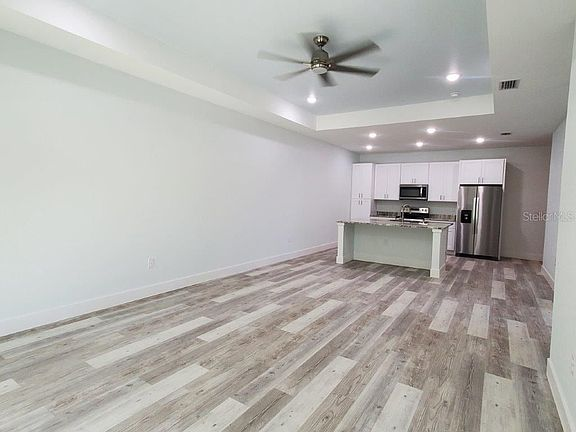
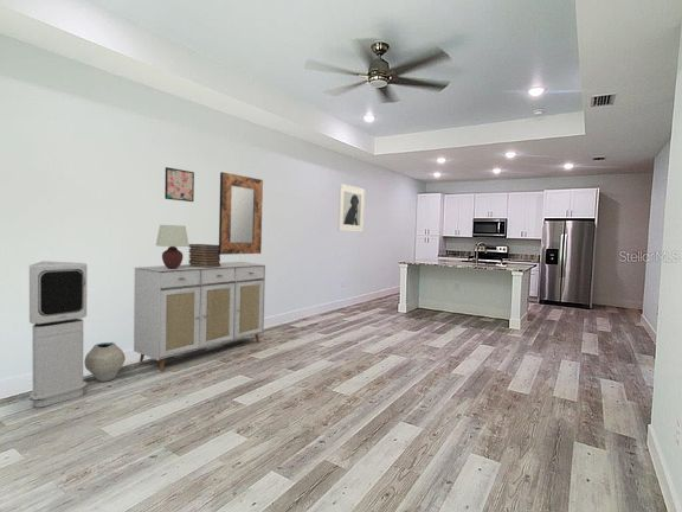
+ book stack (204, 255)
+ home mirror (242, 215)
+ table lamp (172, 247)
+ sideboard (206, 308)
+ wall art (180, 185)
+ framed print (352, 209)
+ air purifier (52, 329)
+ vase (105, 361)
